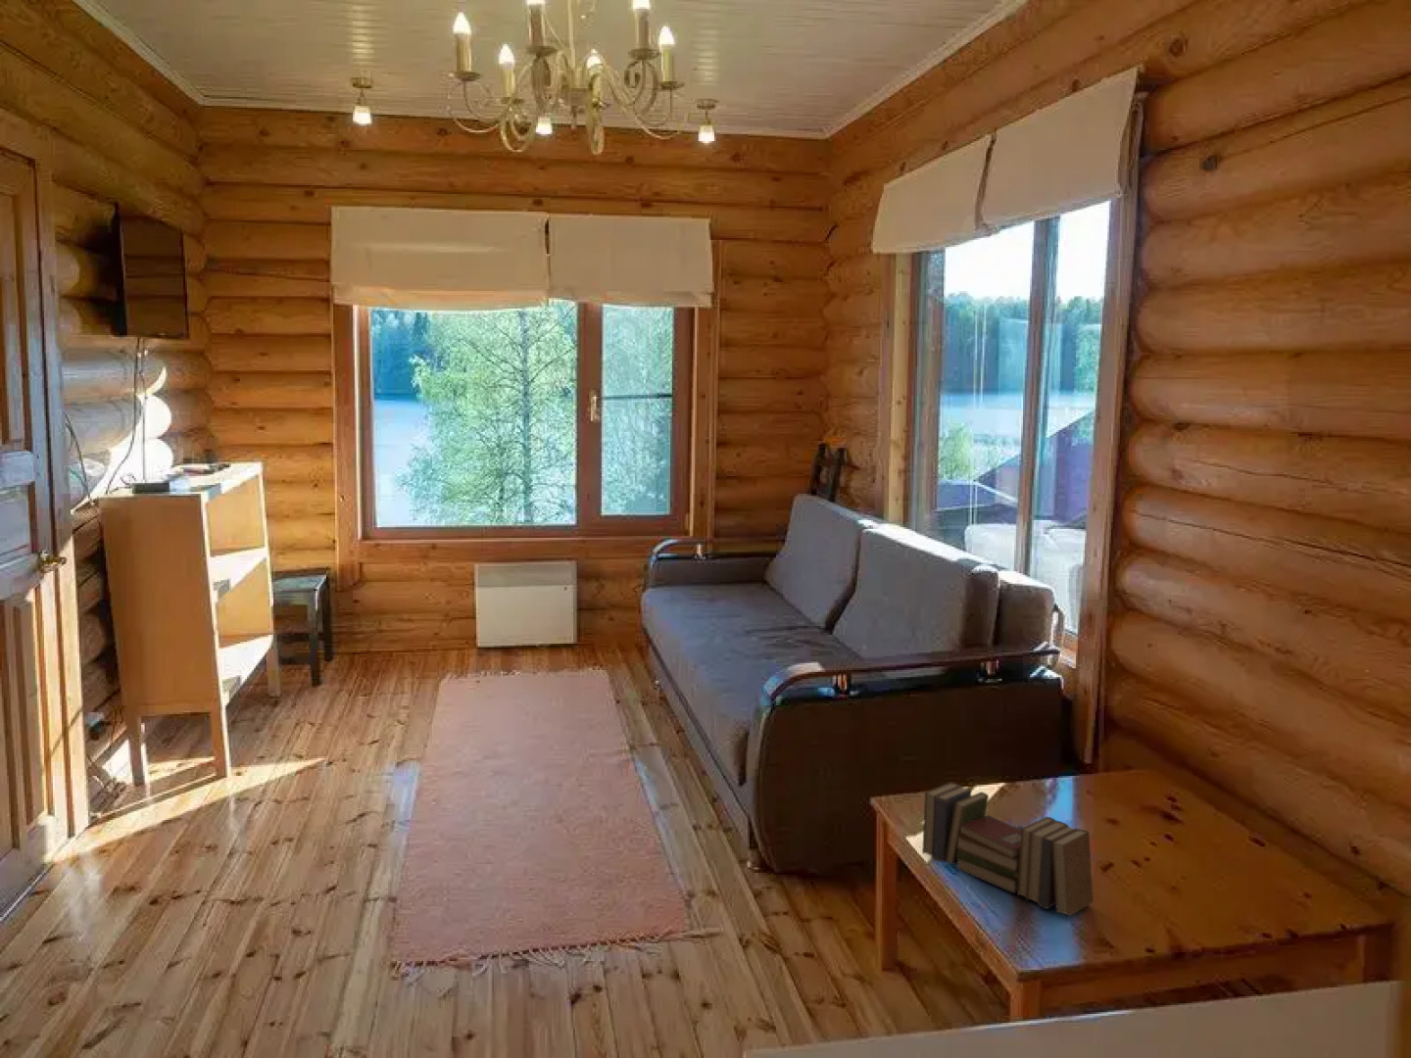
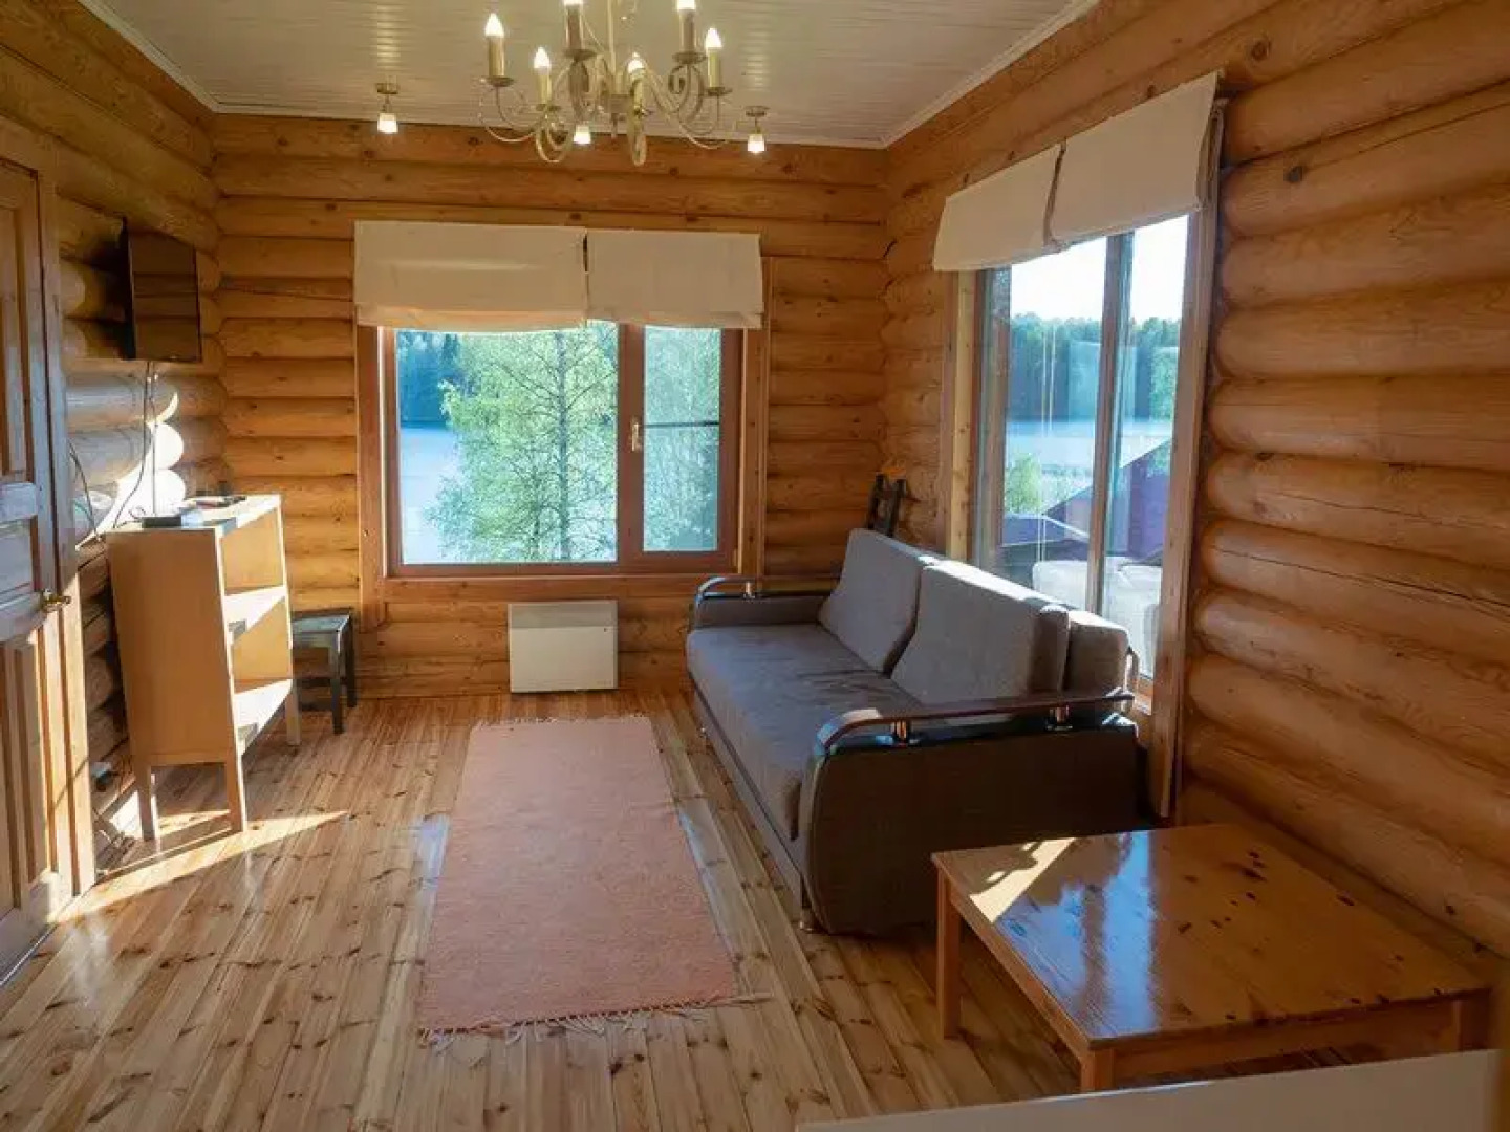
- book (1005, 845)
